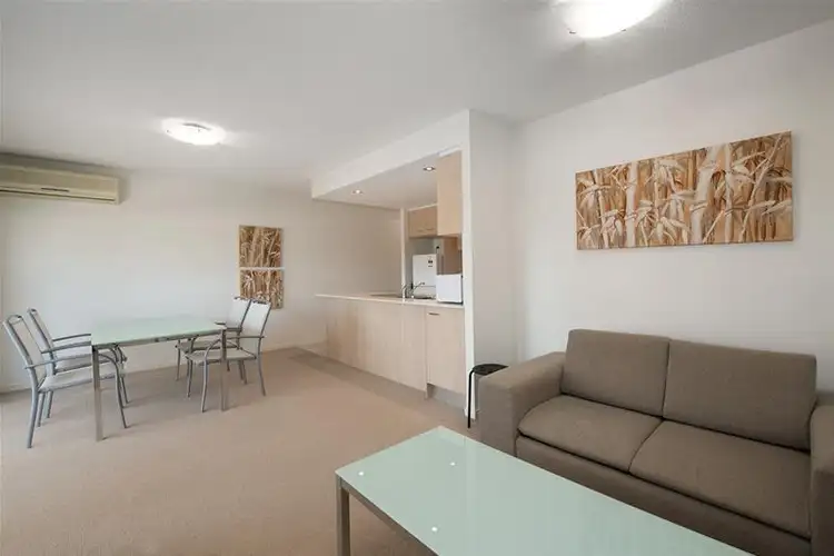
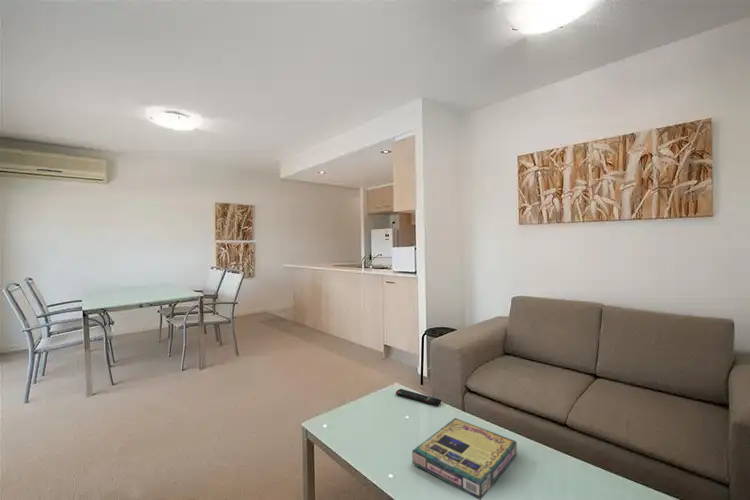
+ remote control (417, 397)
+ video game box (465, 452)
